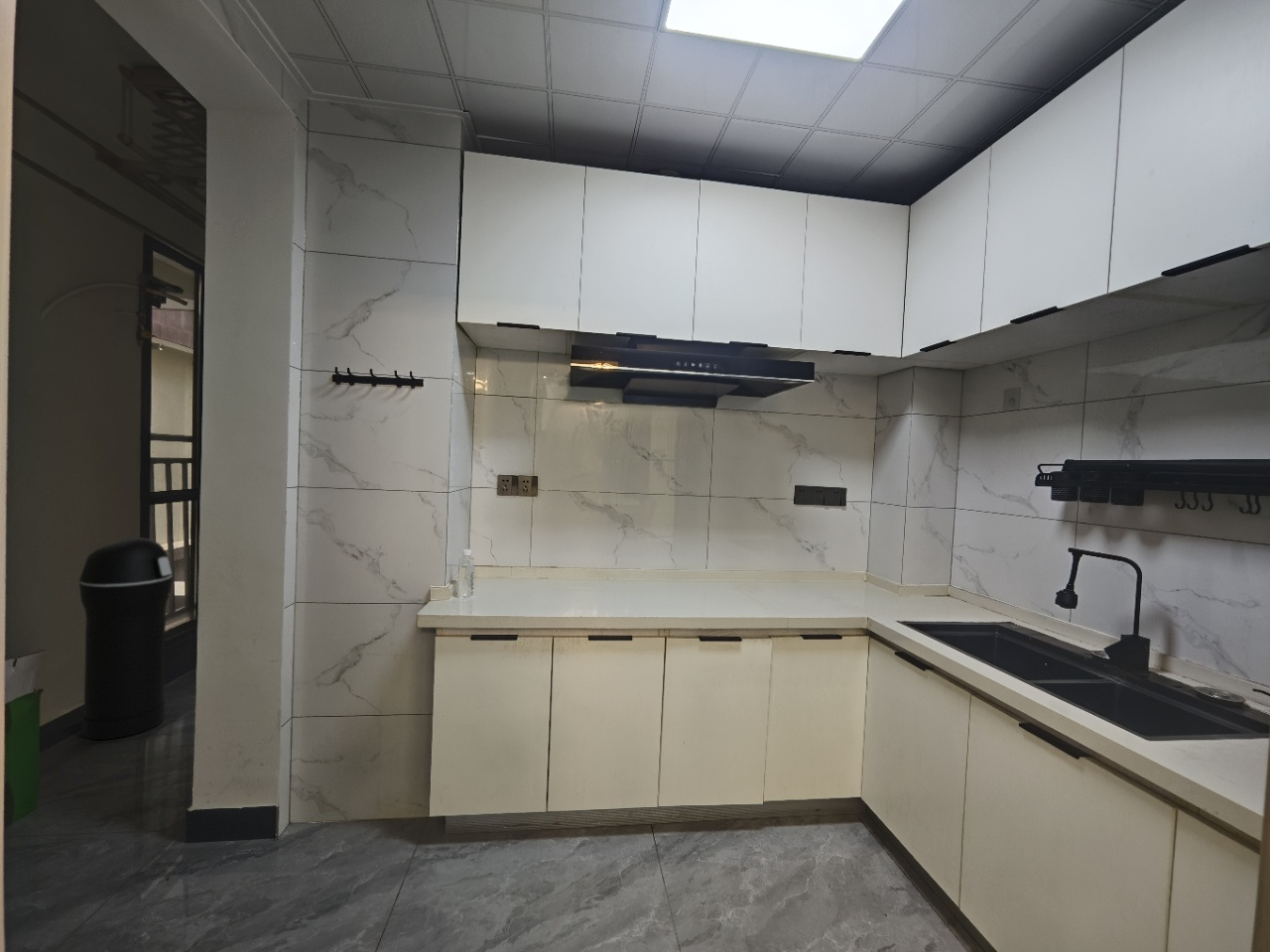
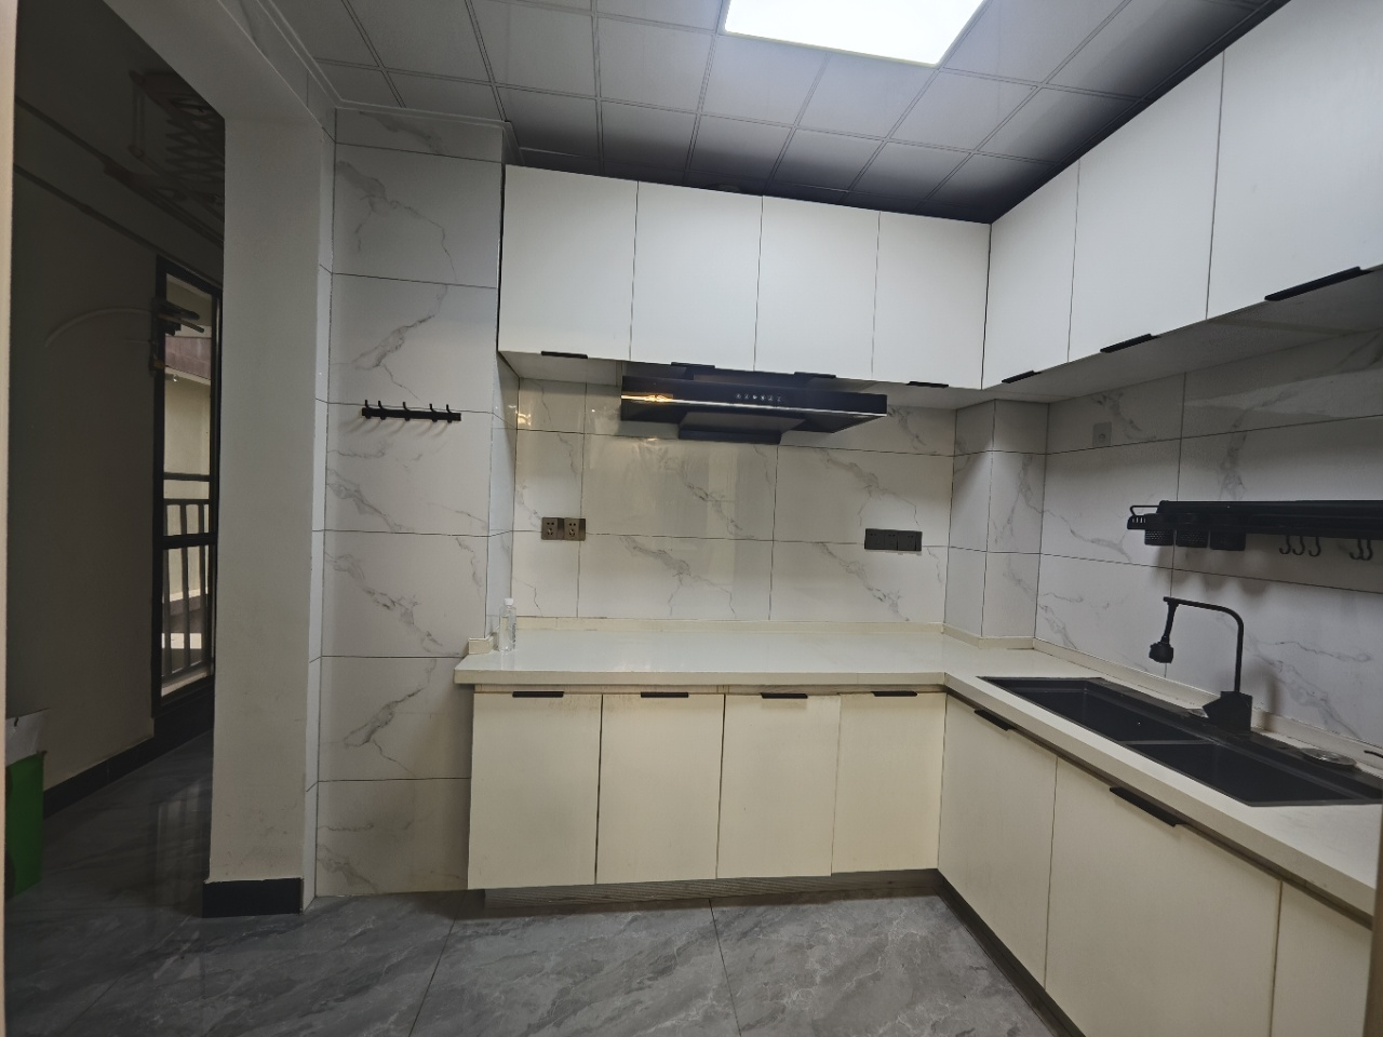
- trash can (129, 631)
